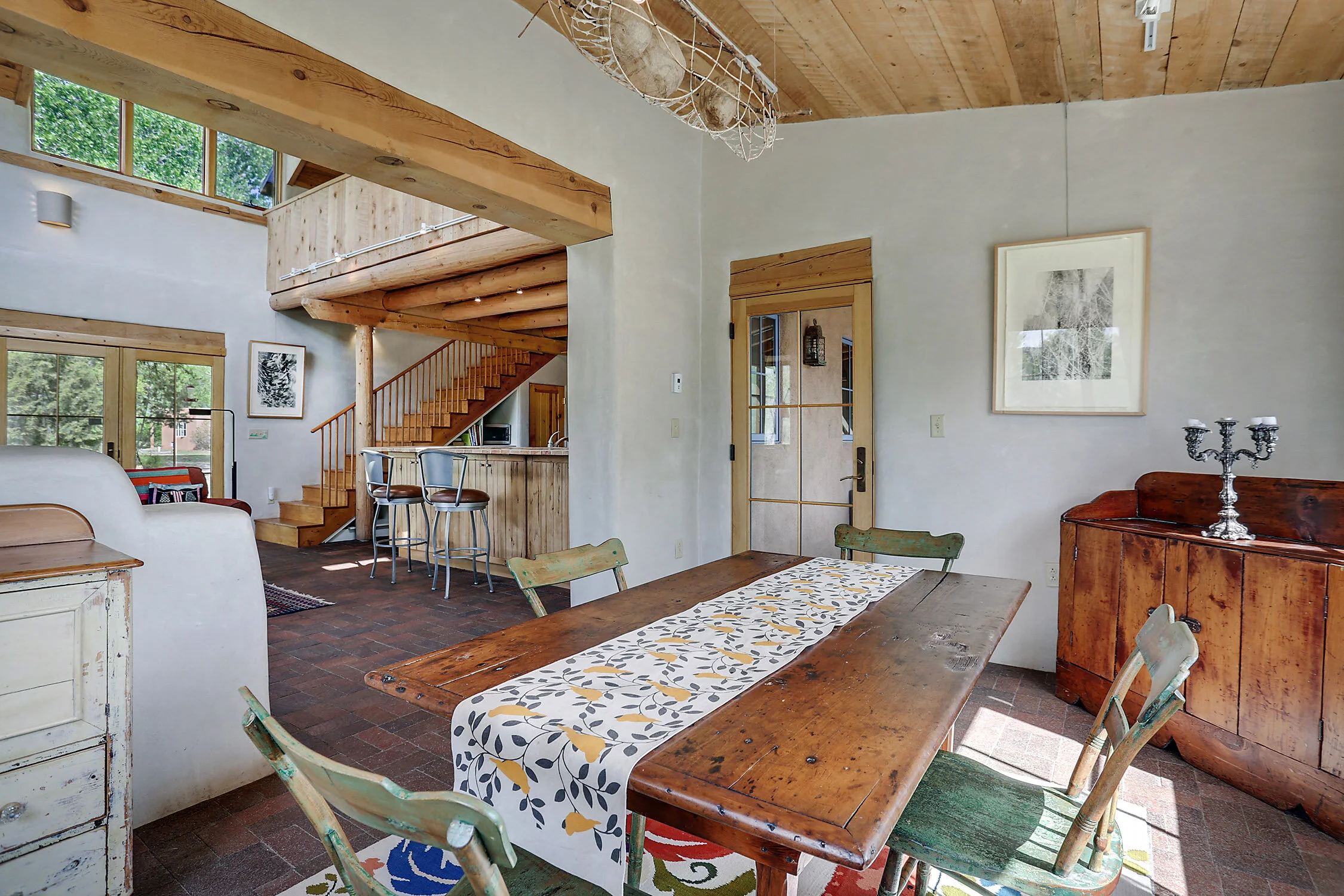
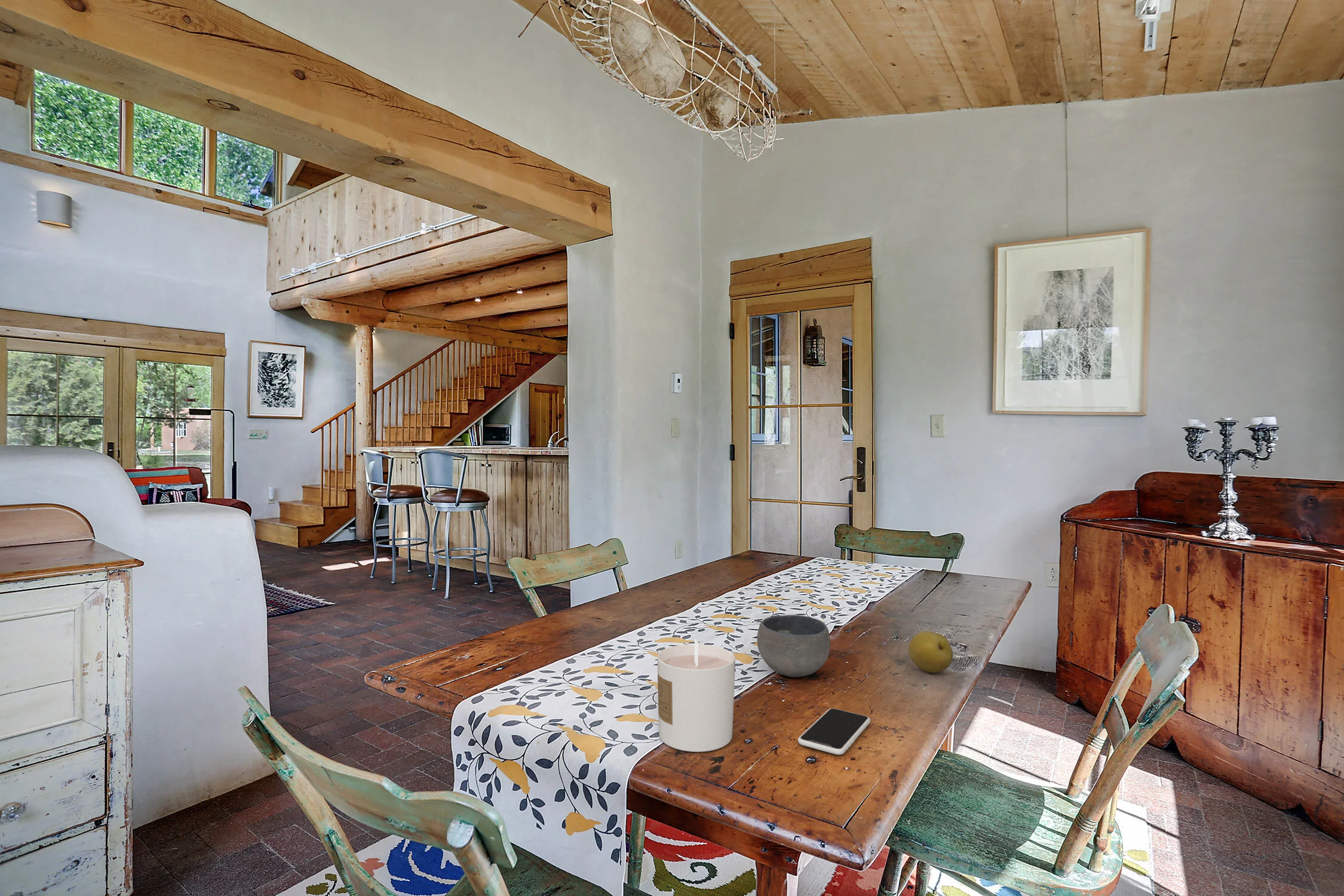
+ smartphone (835, 729)
+ bowl (793, 648)
+ candle (696, 688)
+ fruit (929, 652)
